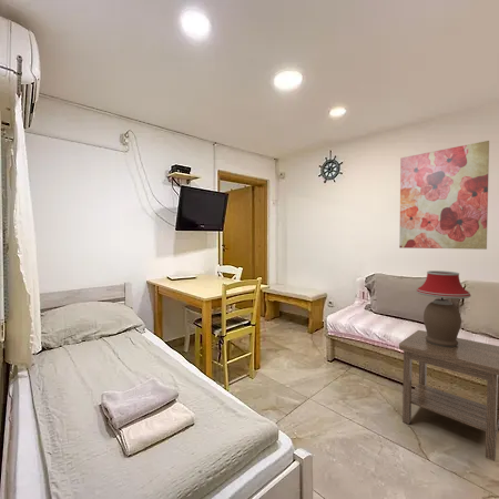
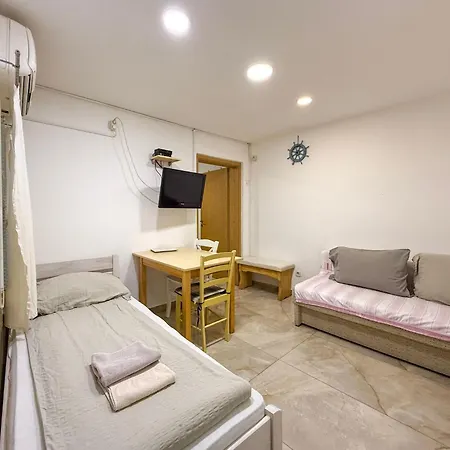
- table lamp (441, 307)
- side table (451, 394)
- wall art (439, 200)
